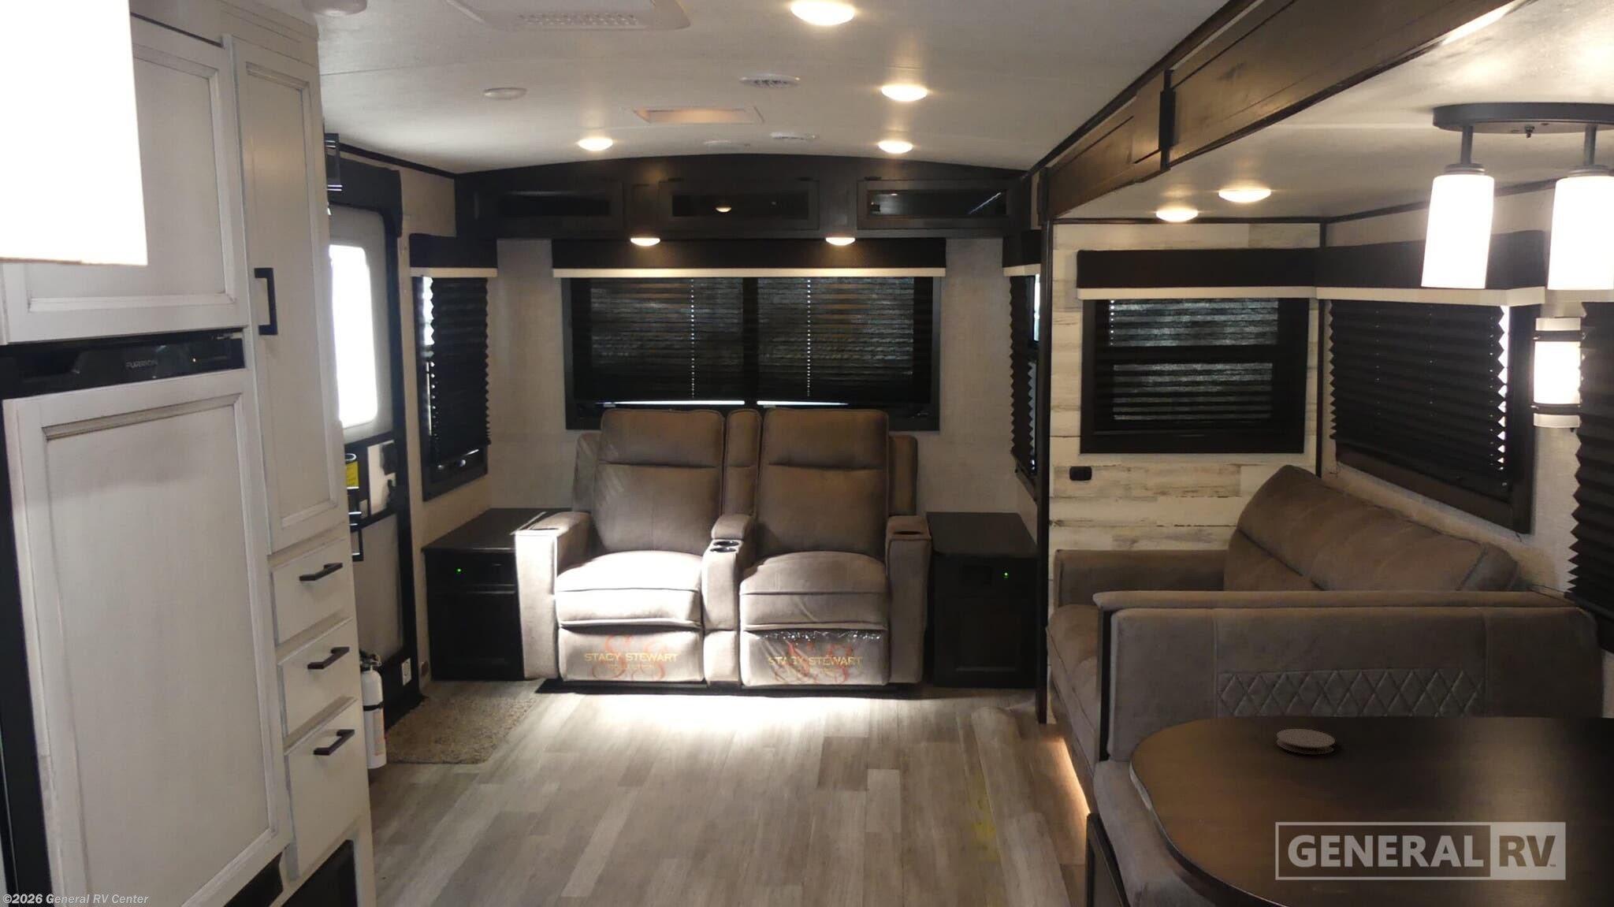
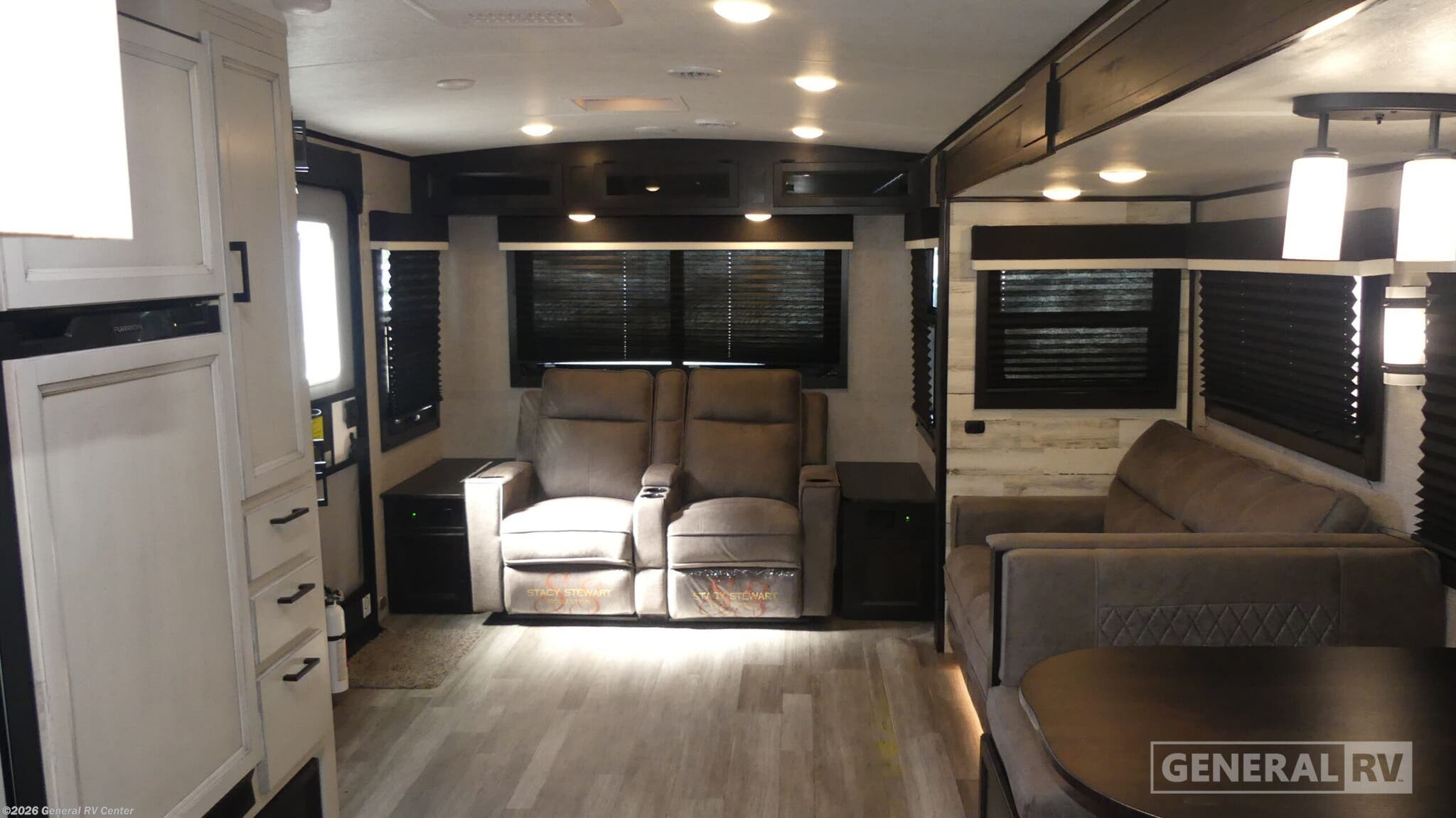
- coaster (1305, 741)
